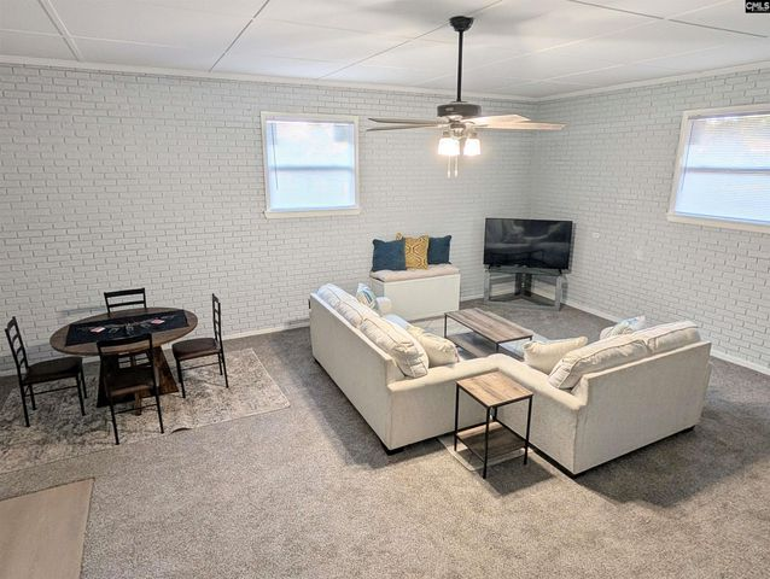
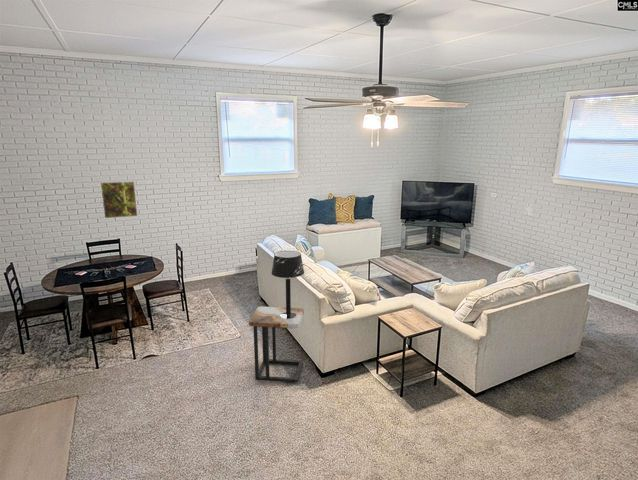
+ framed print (119, 199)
+ table lamp (288, 285)
+ side table (275, 343)
